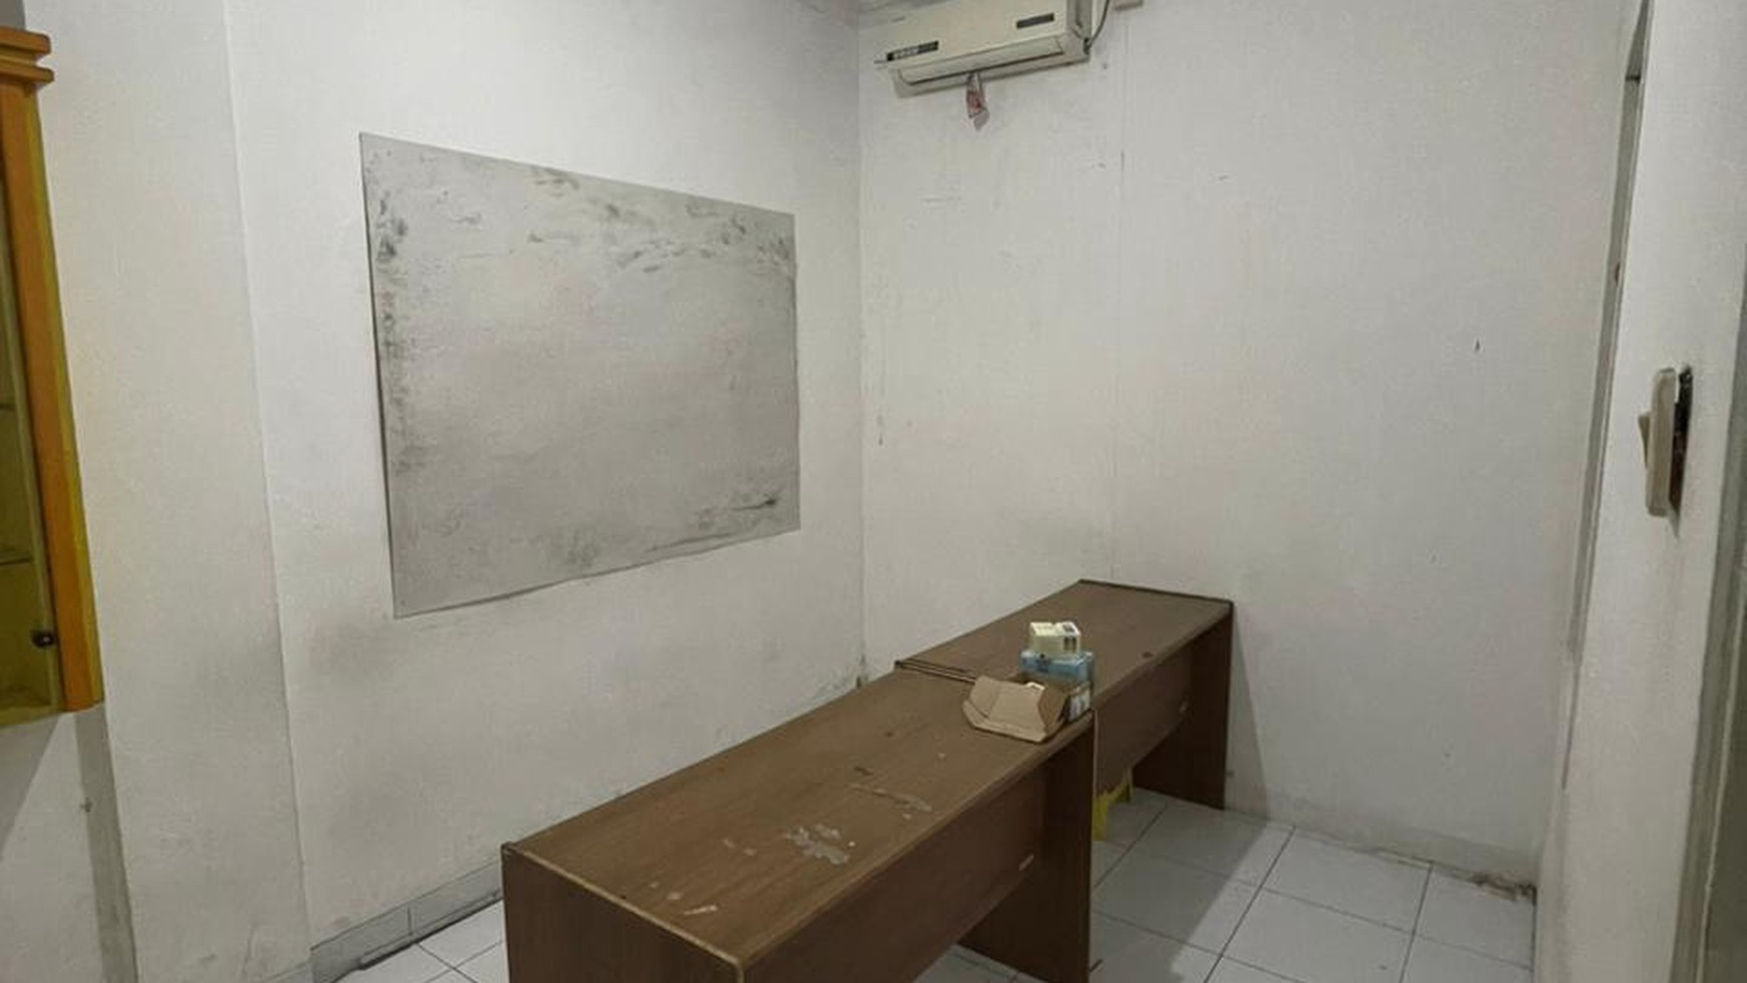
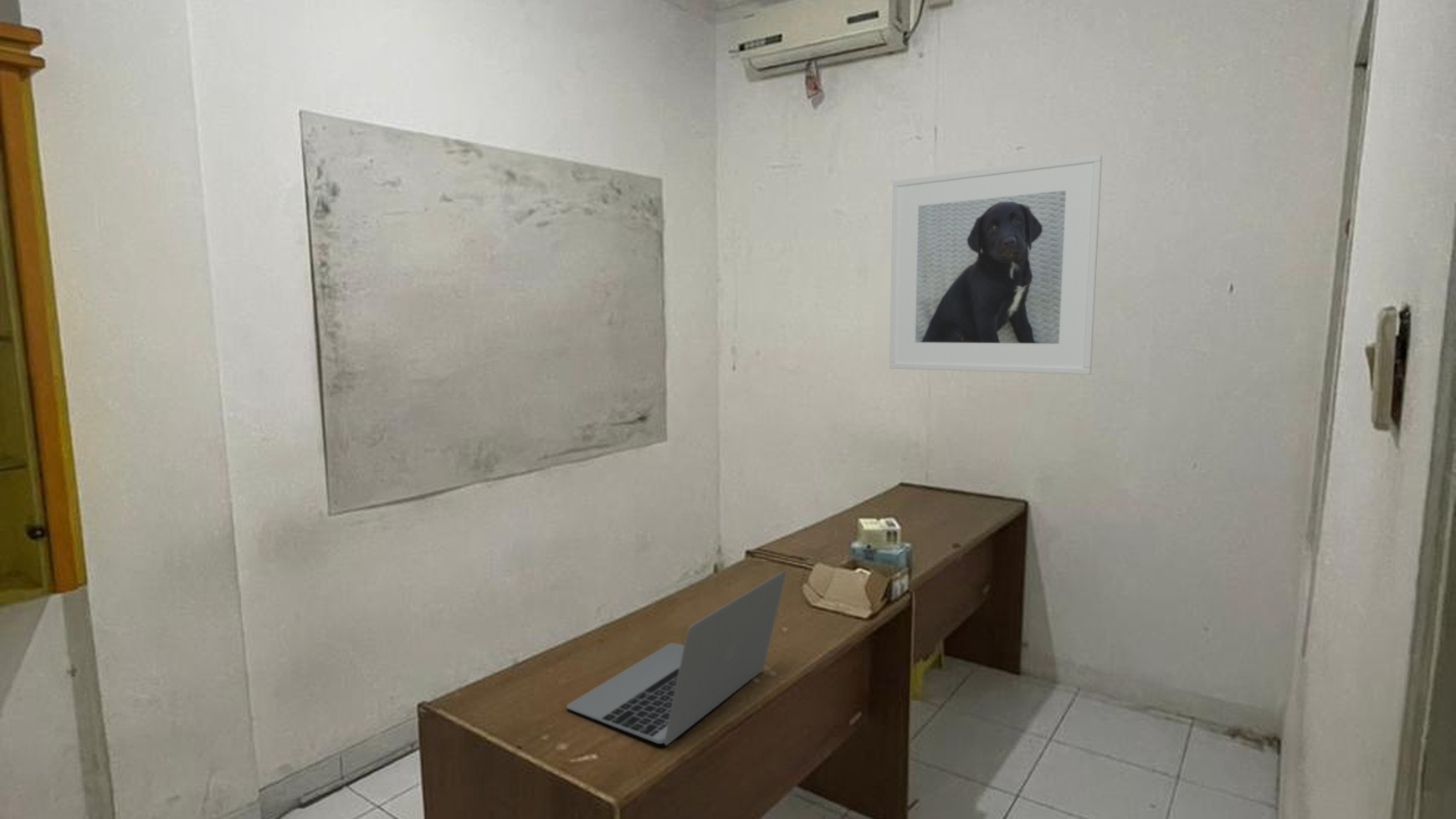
+ laptop (678, 643)
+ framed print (986, 271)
